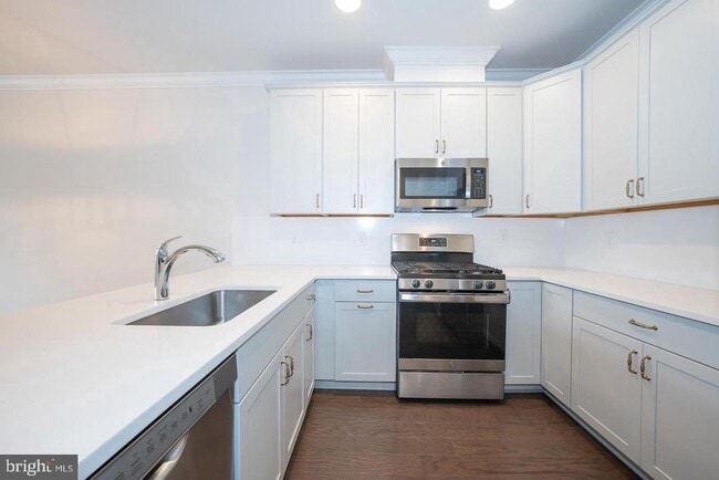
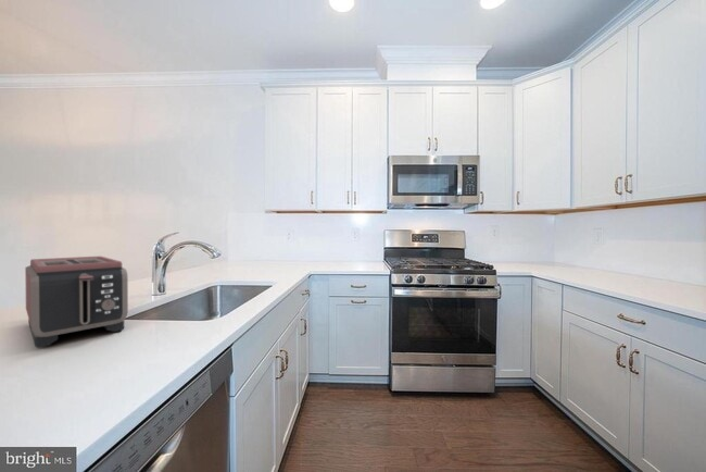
+ toaster (76, 295)
